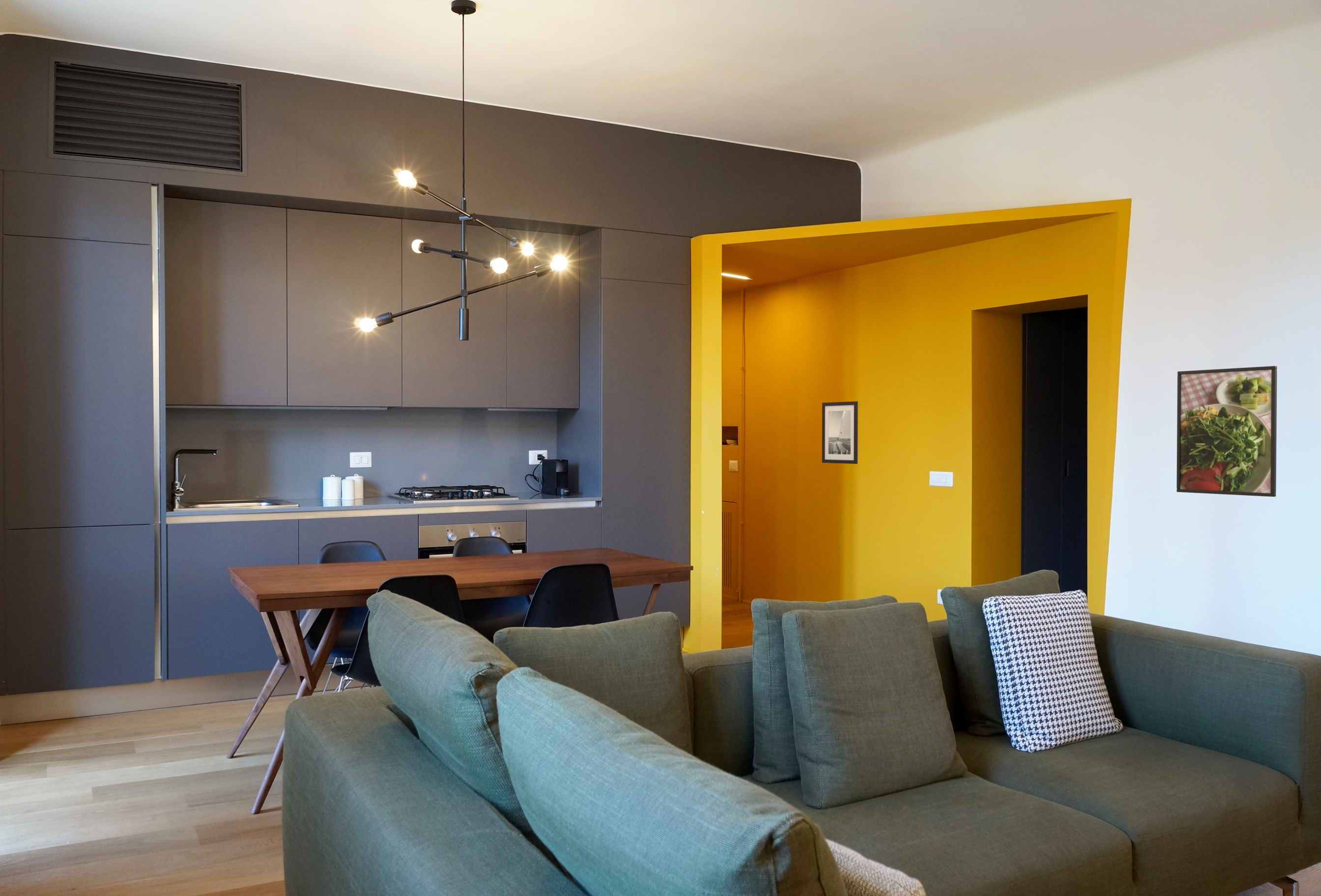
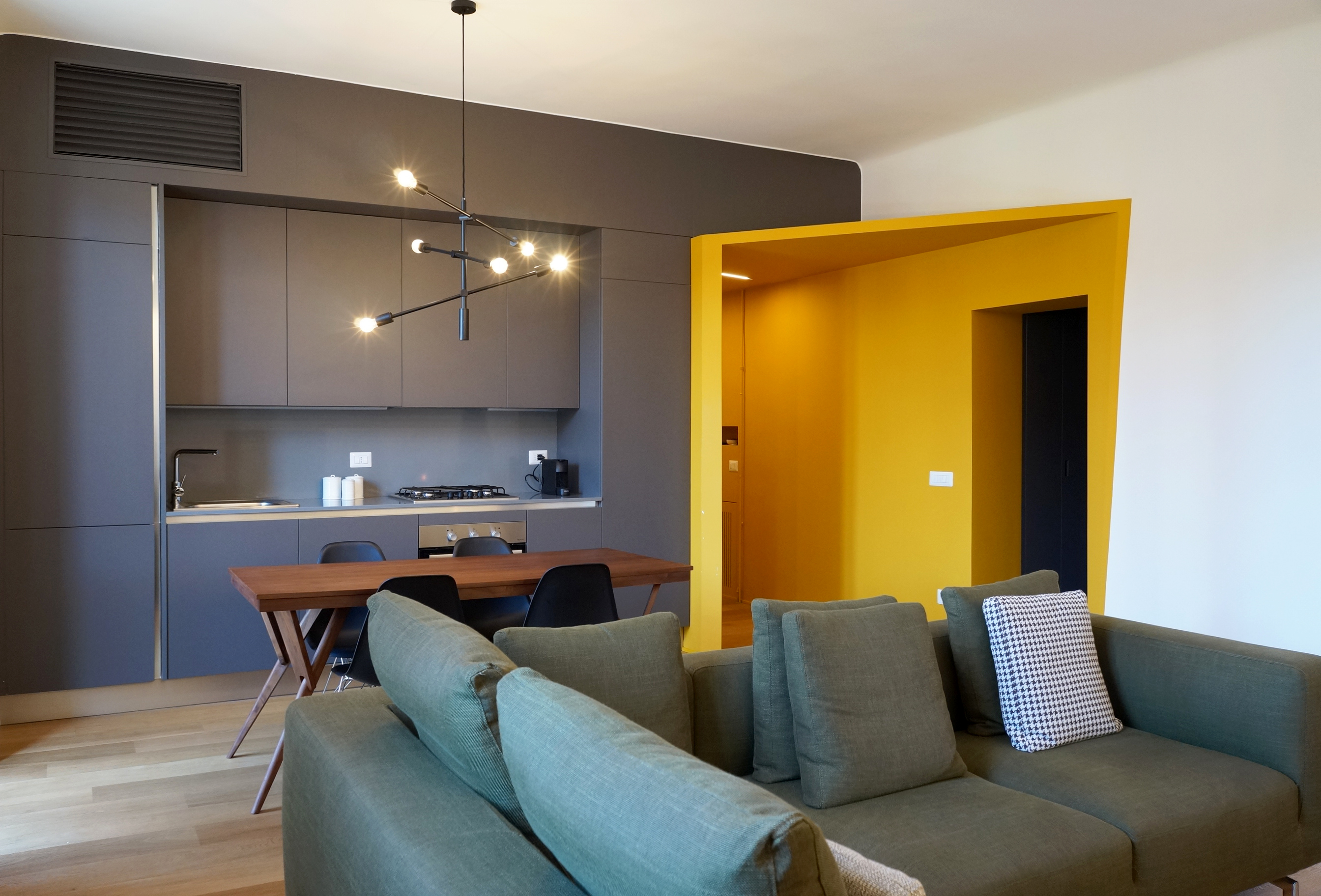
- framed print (1225, 431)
- wall art (839, 432)
